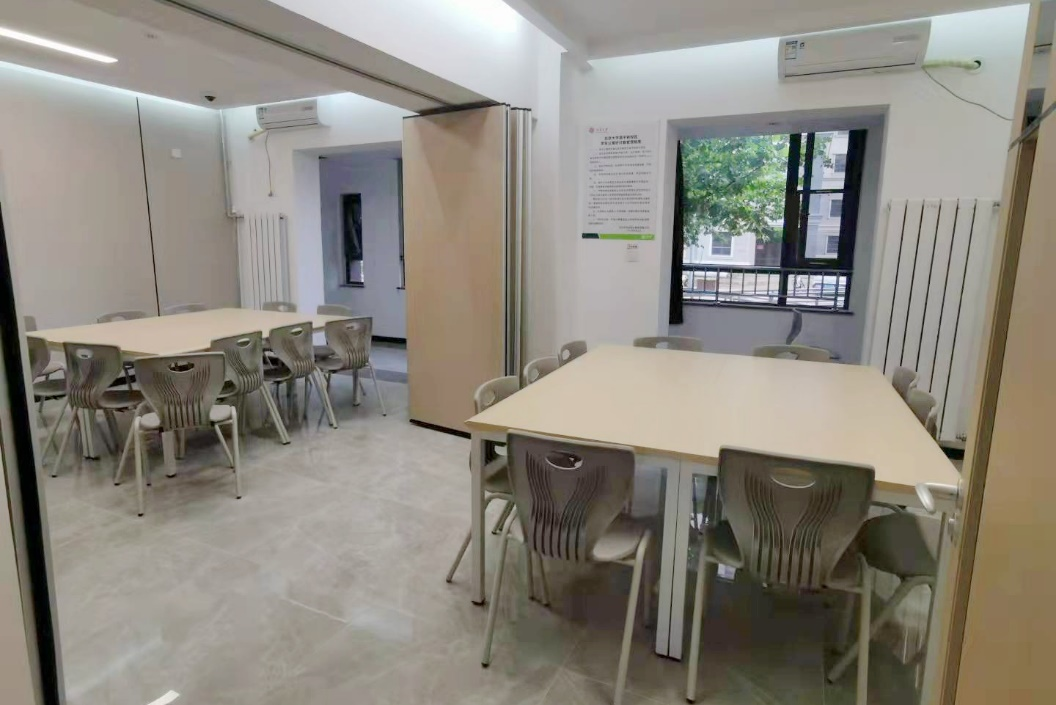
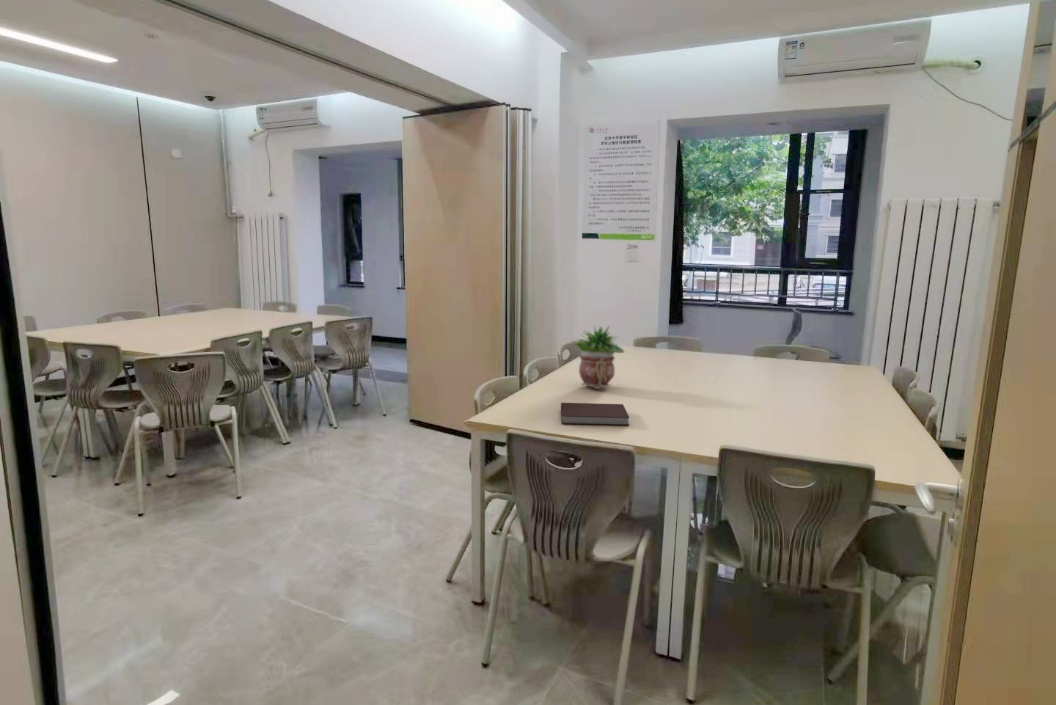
+ notebook (593, 413)
+ potted plant (596, 356)
